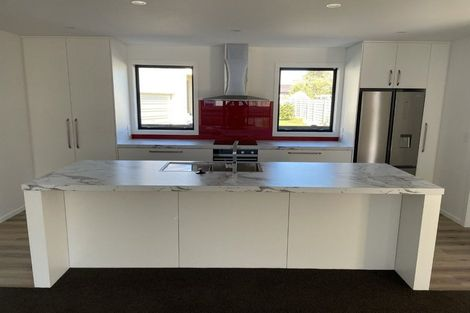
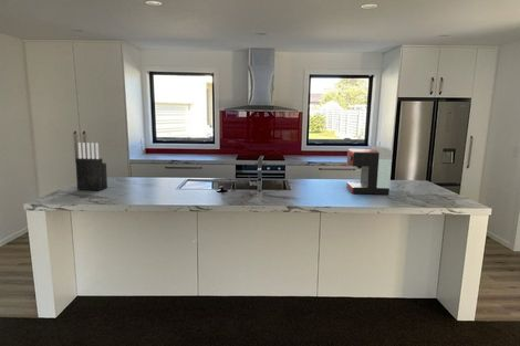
+ coffee maker (362, 168)
+ knife block (92, 165)
